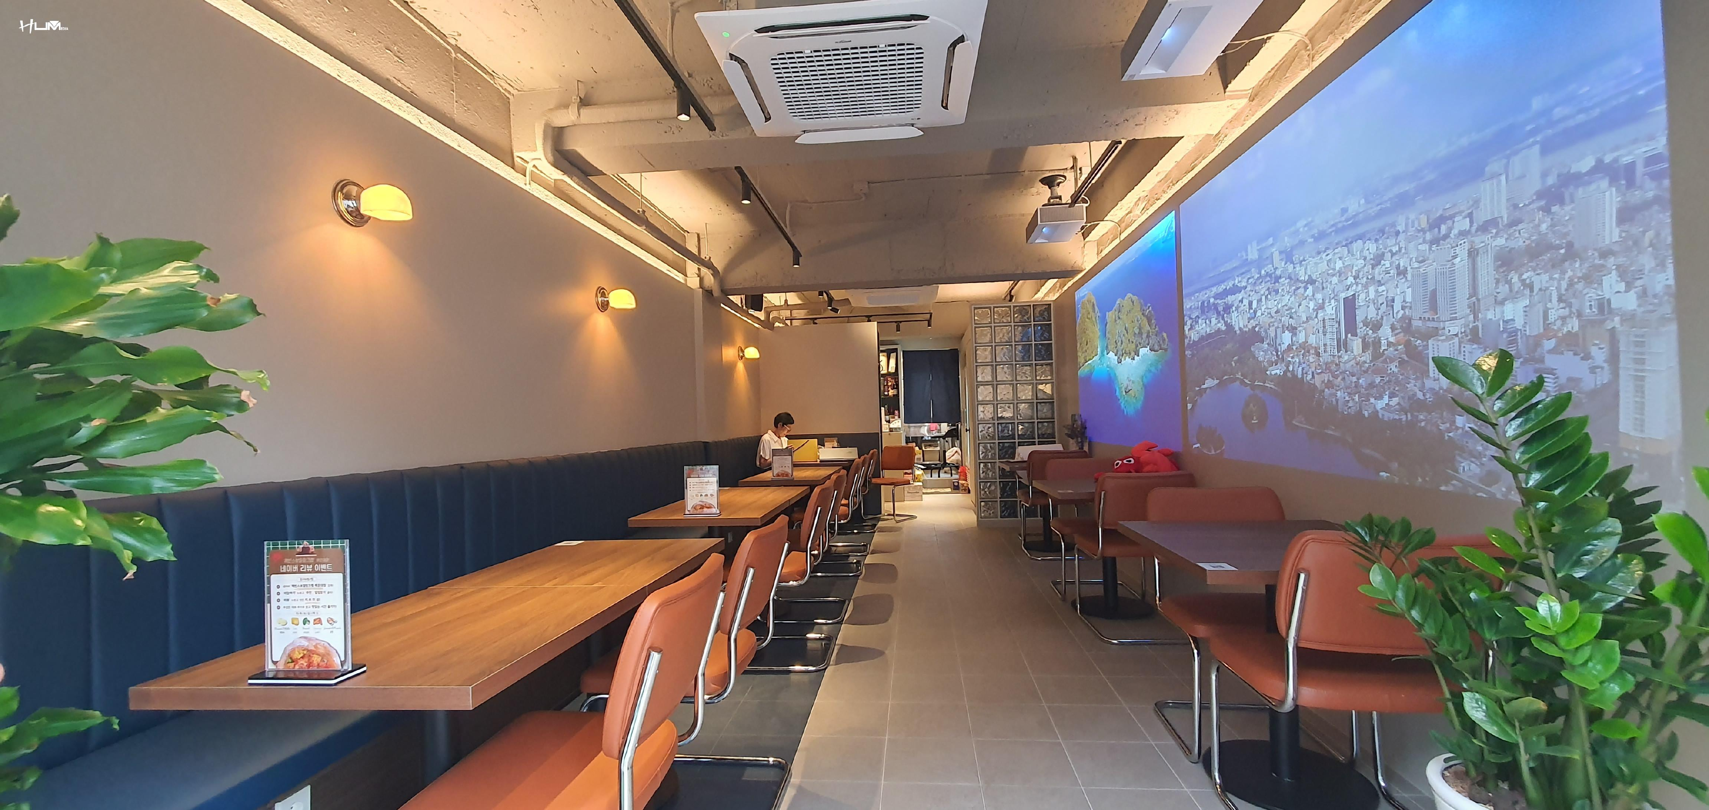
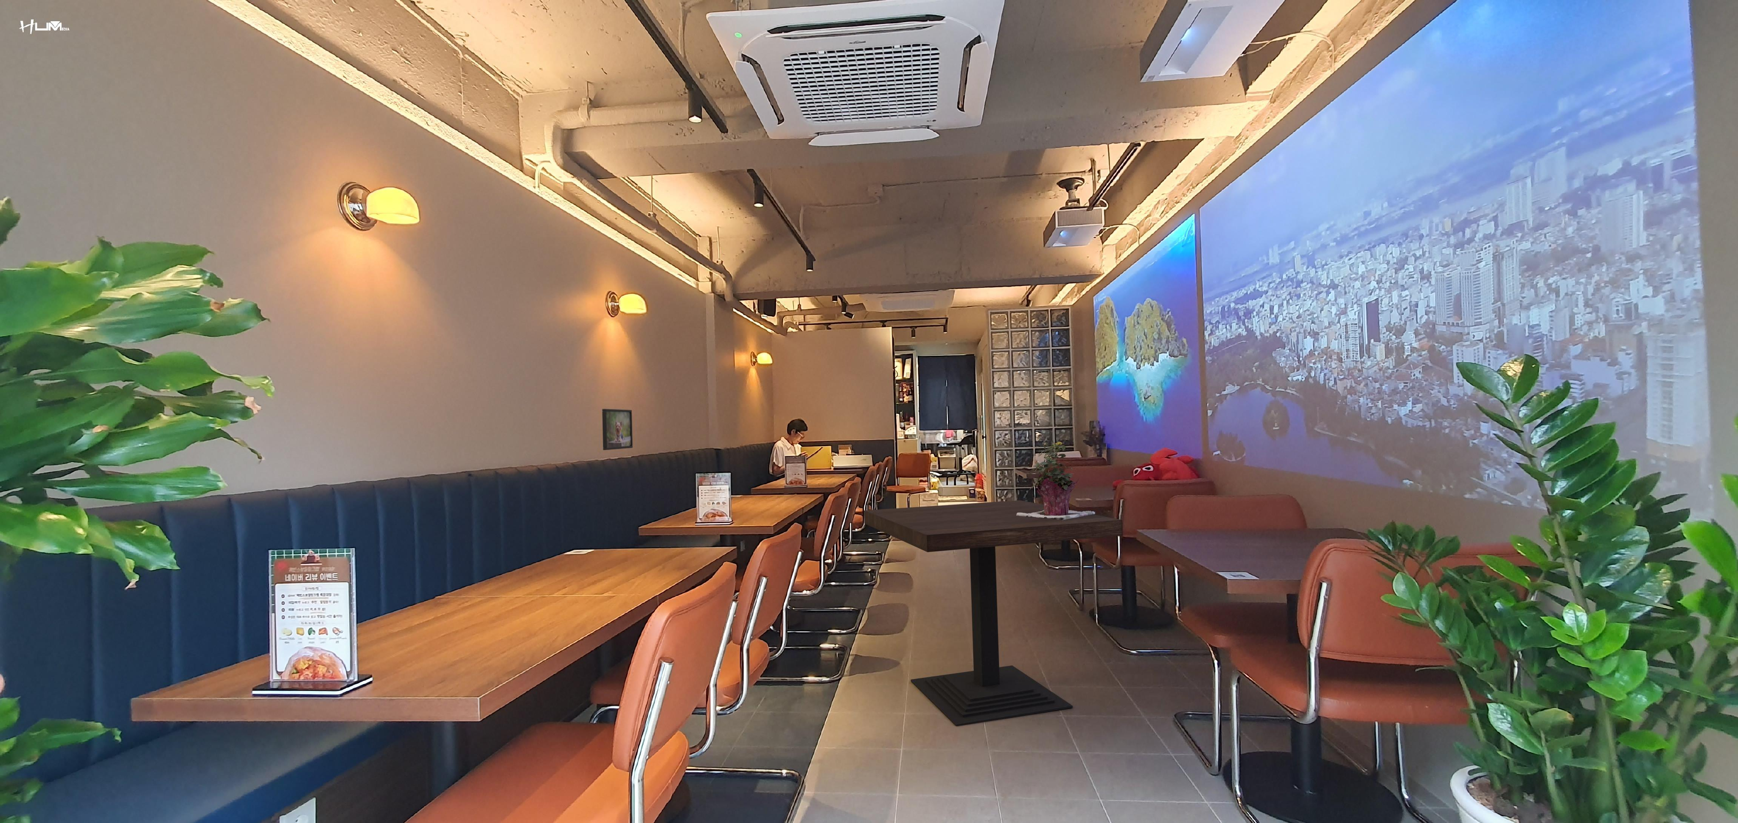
+ potted flower (1054, 476)
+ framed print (617, 429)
+ dining table (984, 604)
